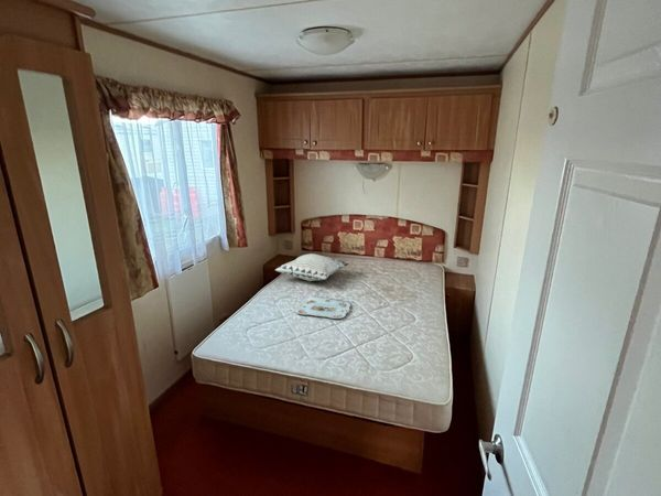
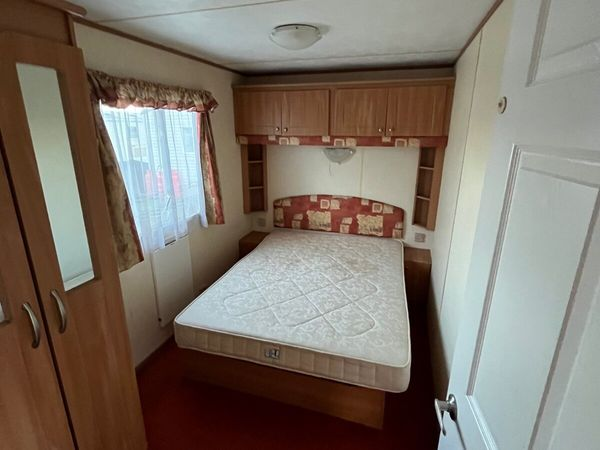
- decorative pillow (313, 267)
- serving tray (323, 308)
